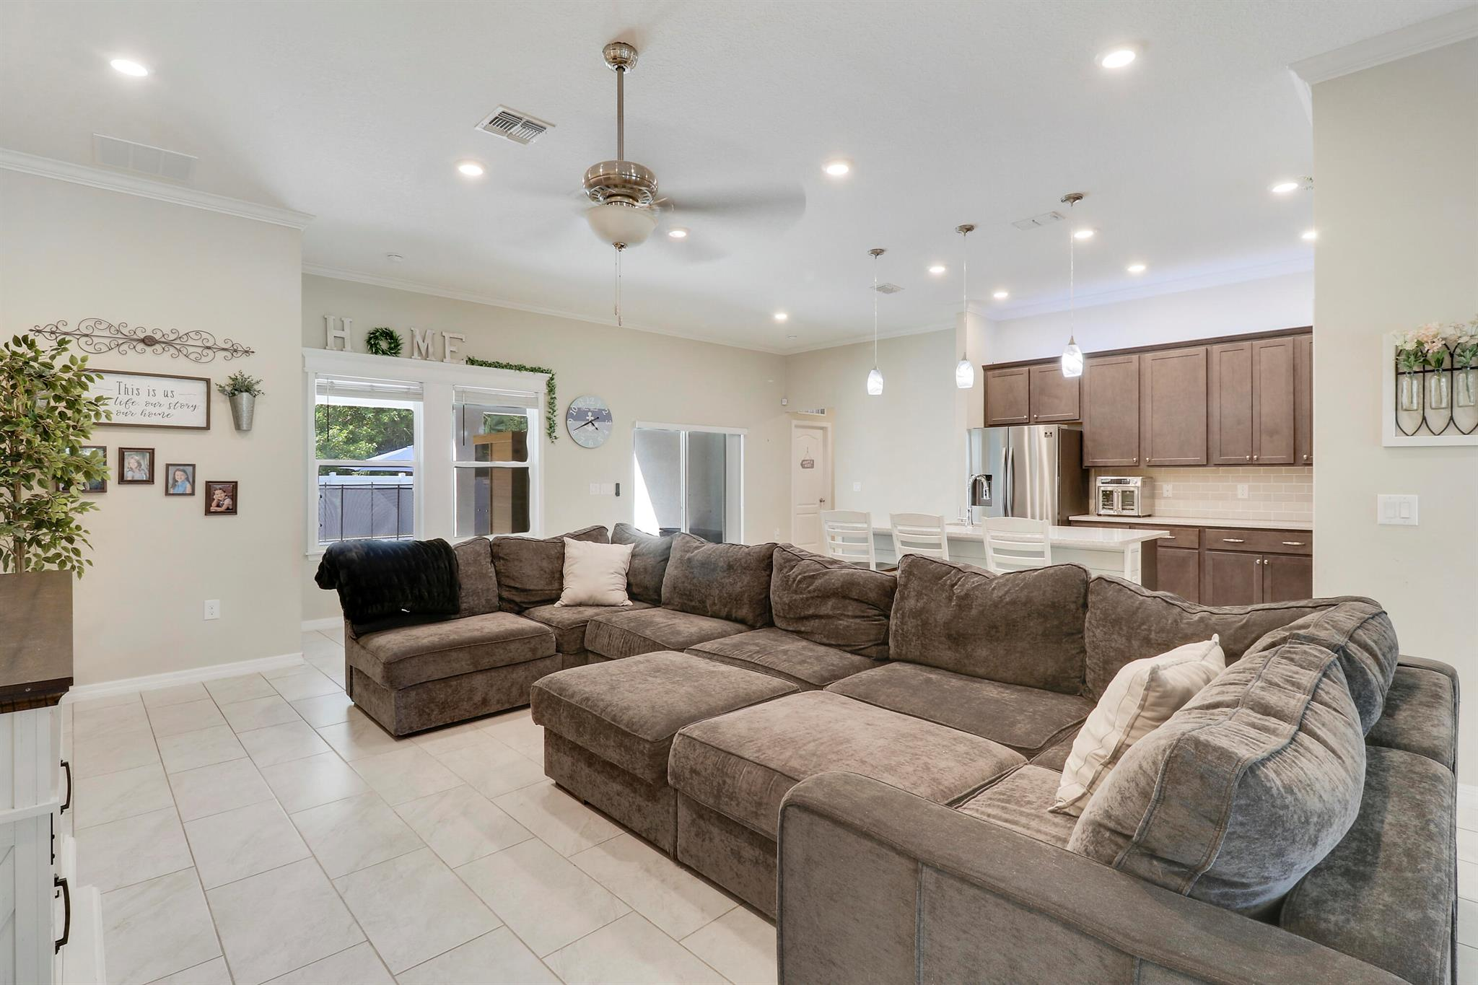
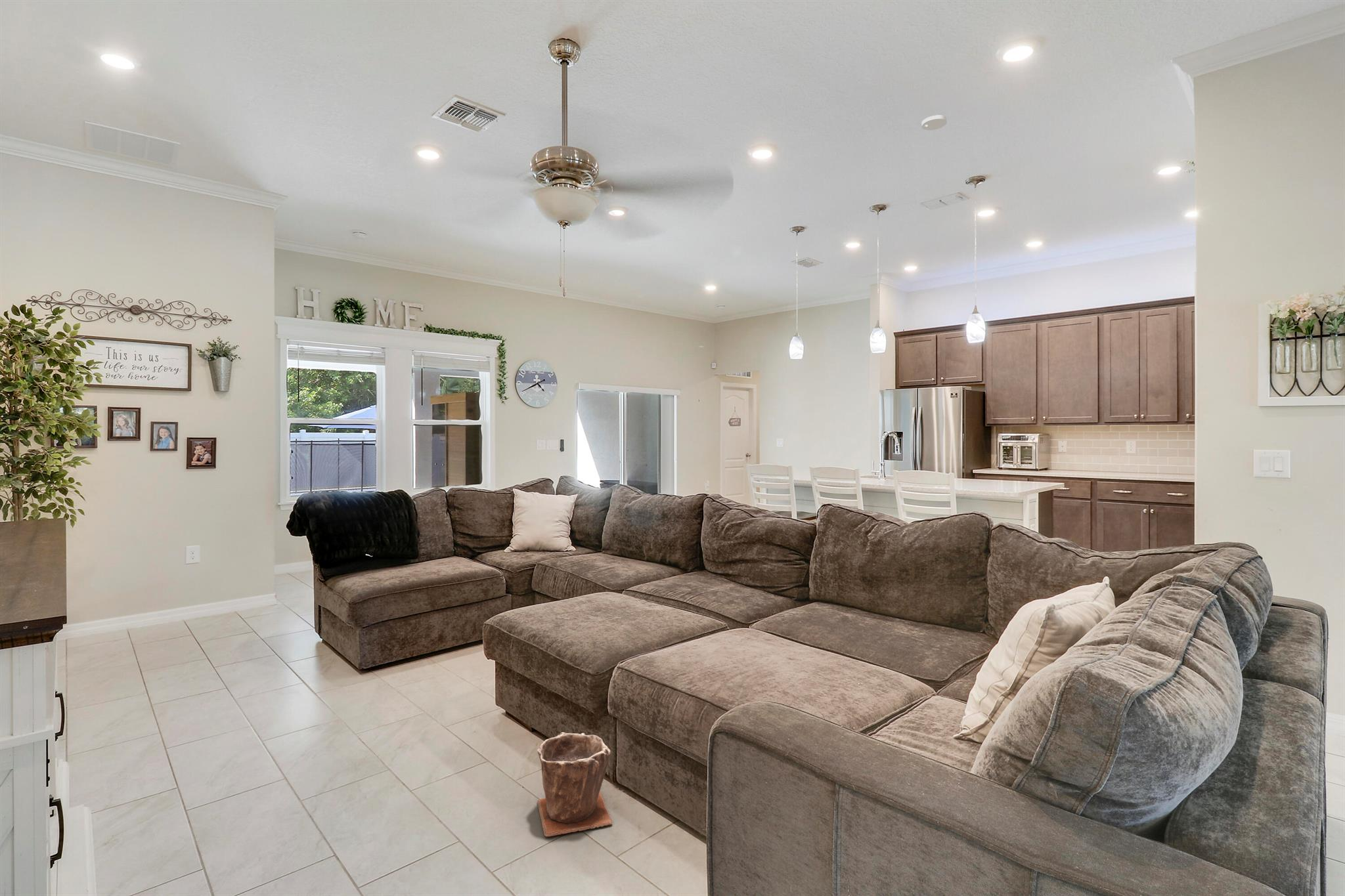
+ plant pot (574, 778)
+ smoke detector (934, 123)
